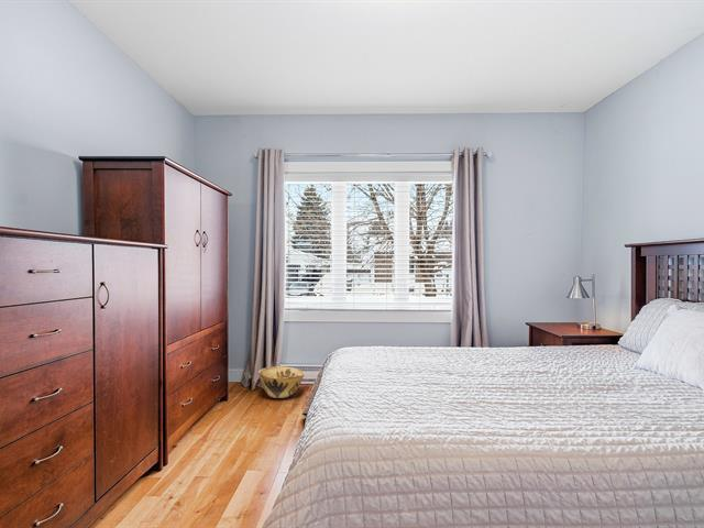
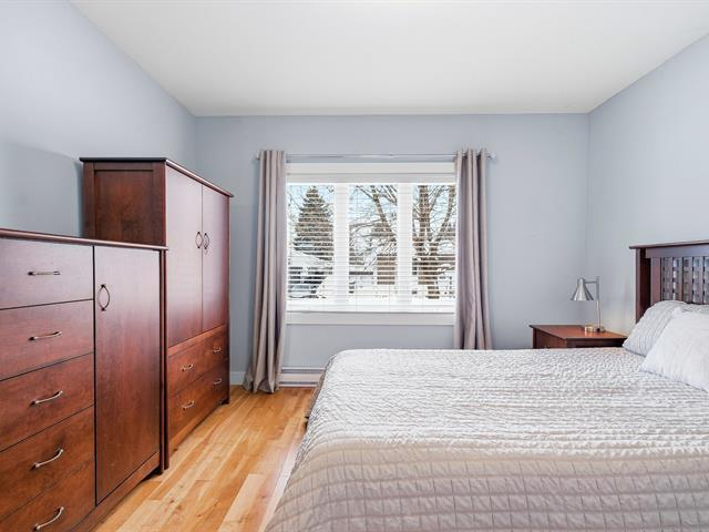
- woven basket (282, 383)
